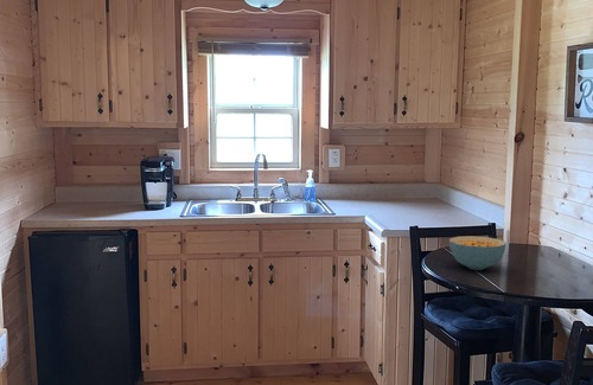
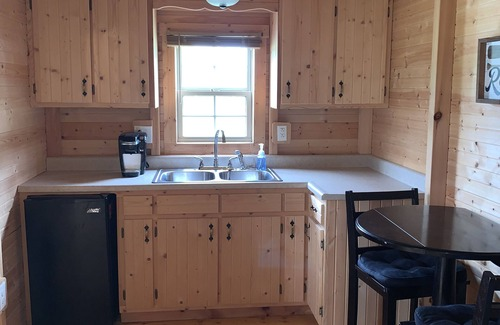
- cereal bowl (476, 254)
